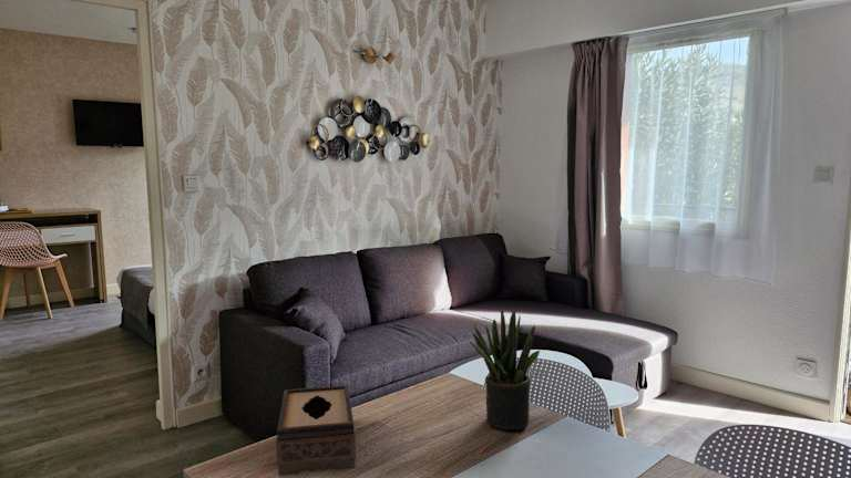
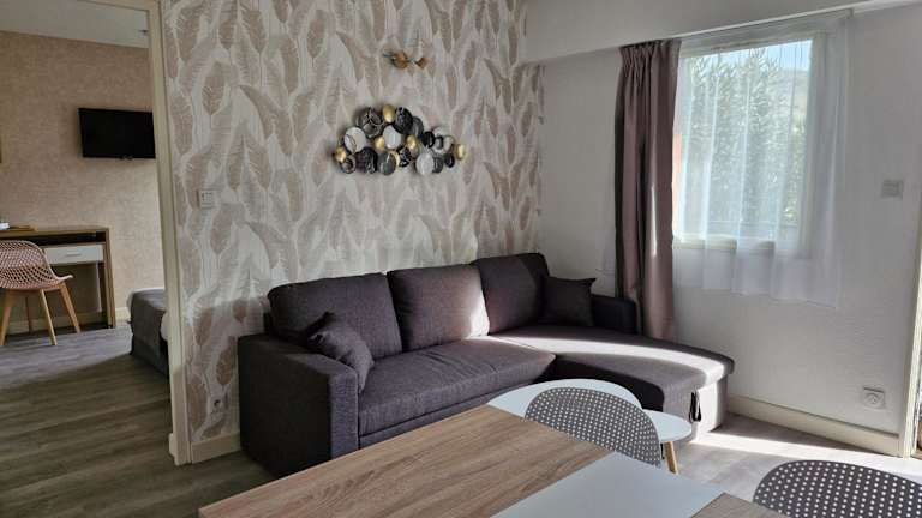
- potted plant (502, 366)
- tissue box (316, 425)
